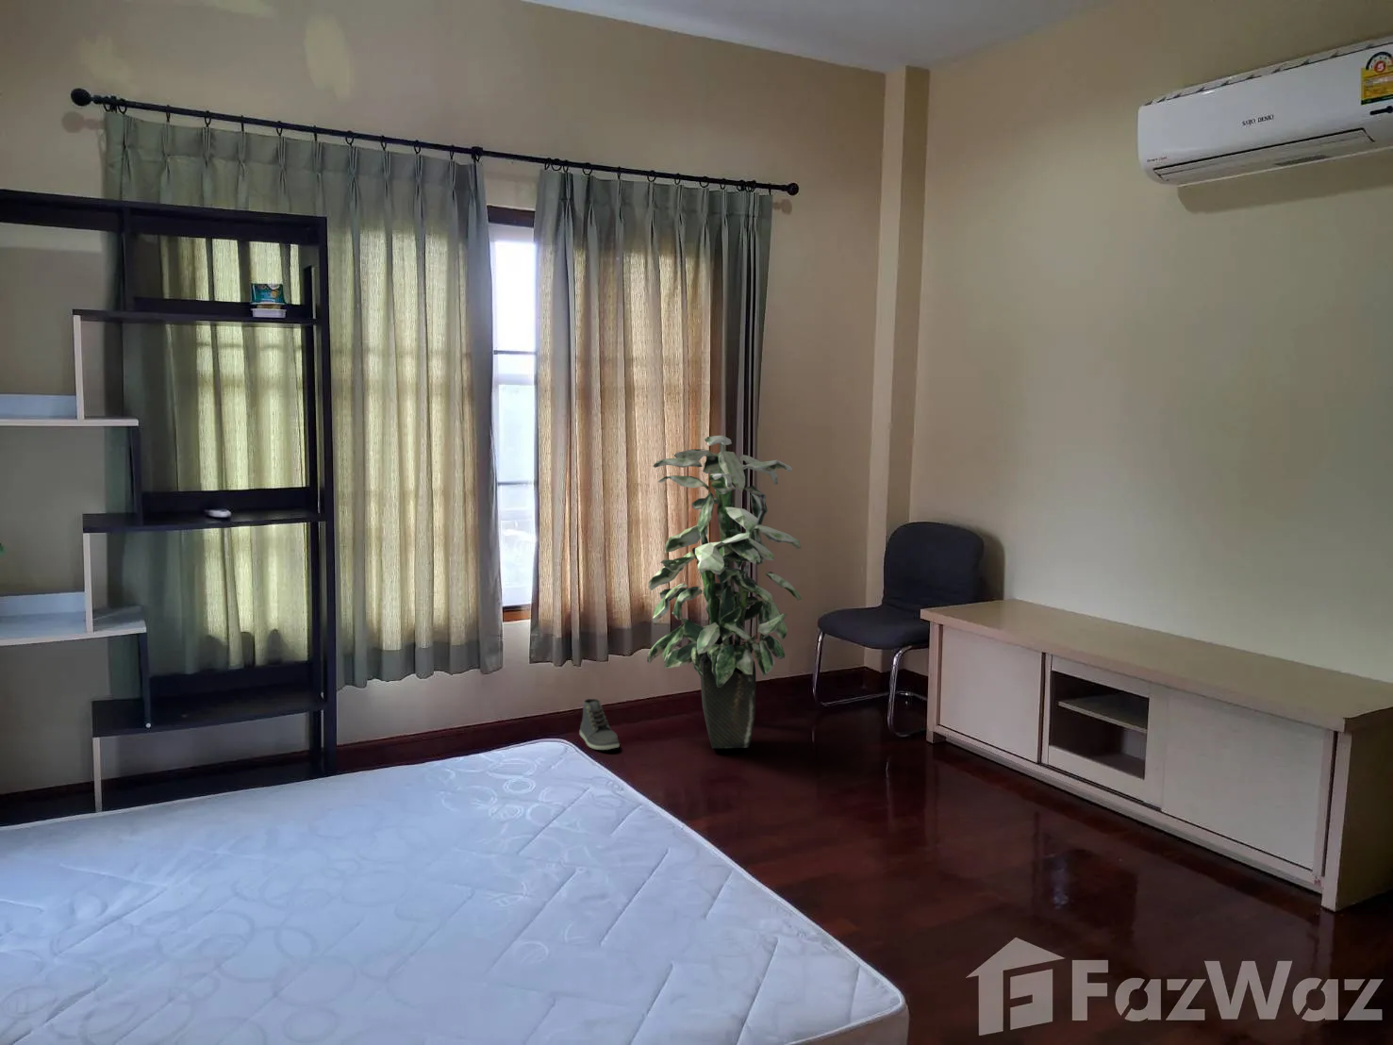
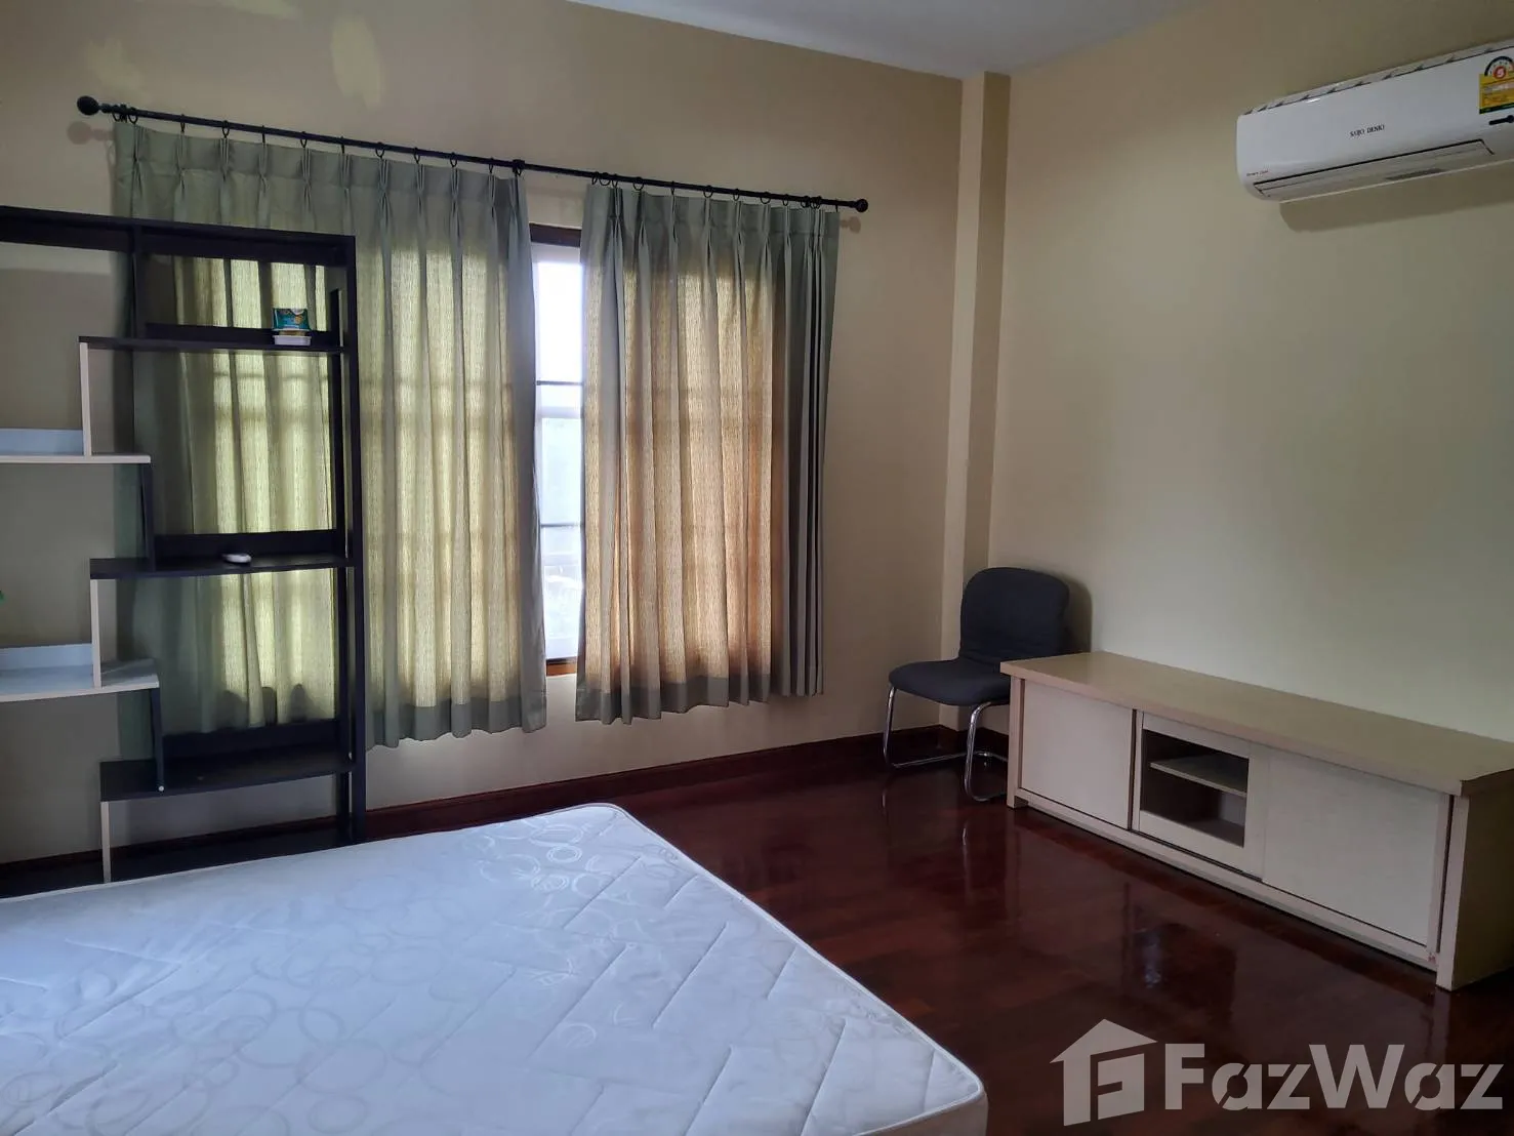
- indoor plant (720, 591)
- sneaker (597, 723)
